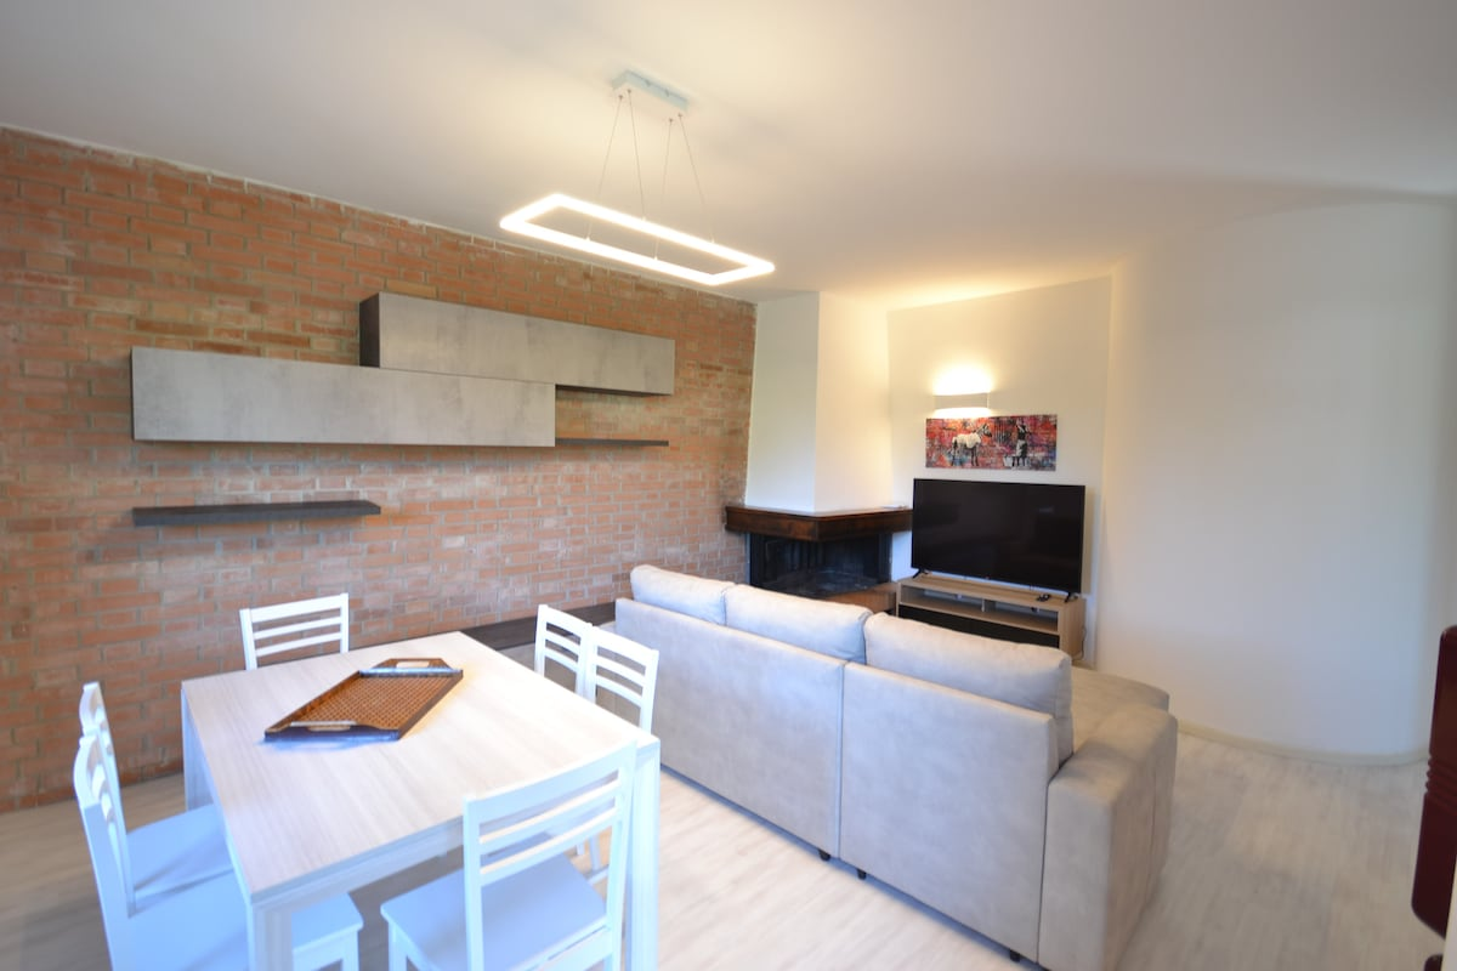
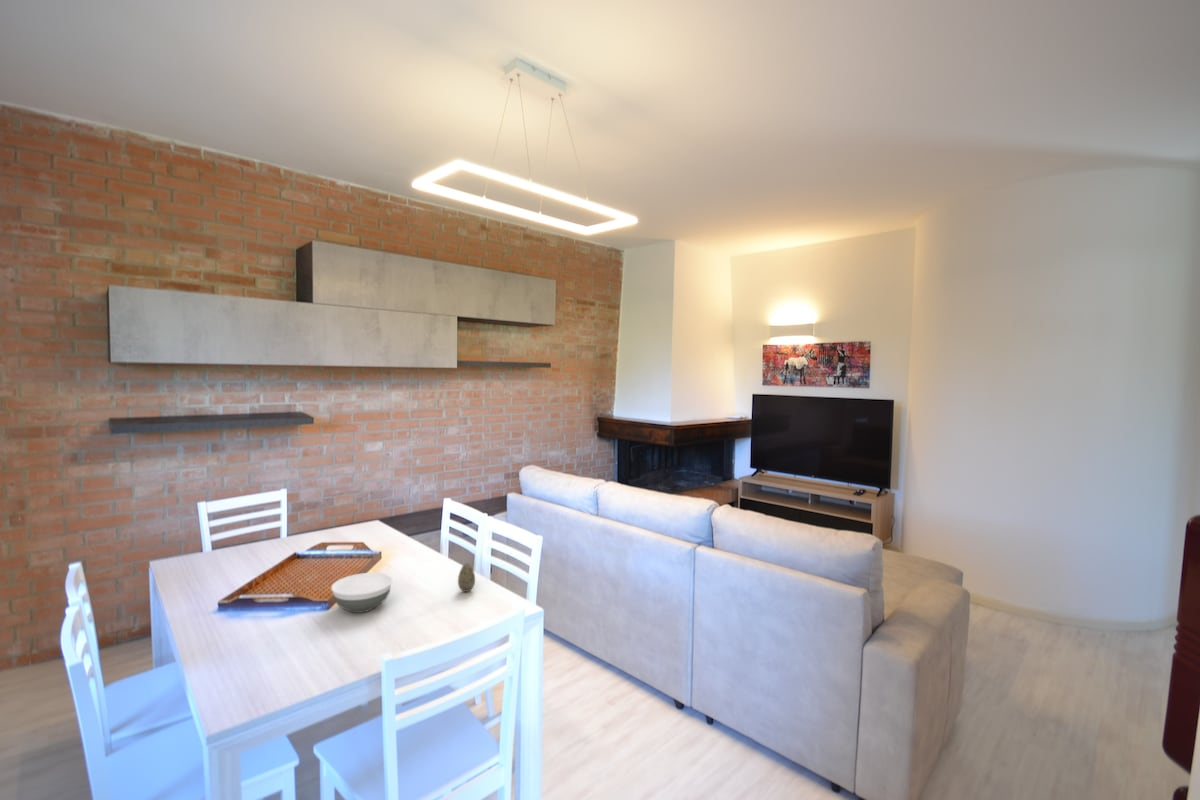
+ bowl (362, 595)
+ decorative egg (466, 577)
